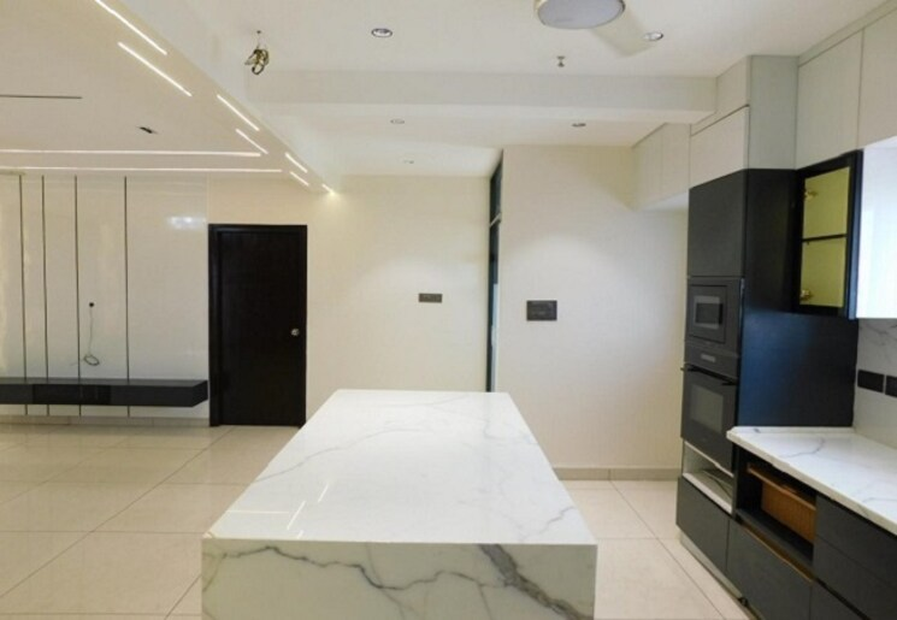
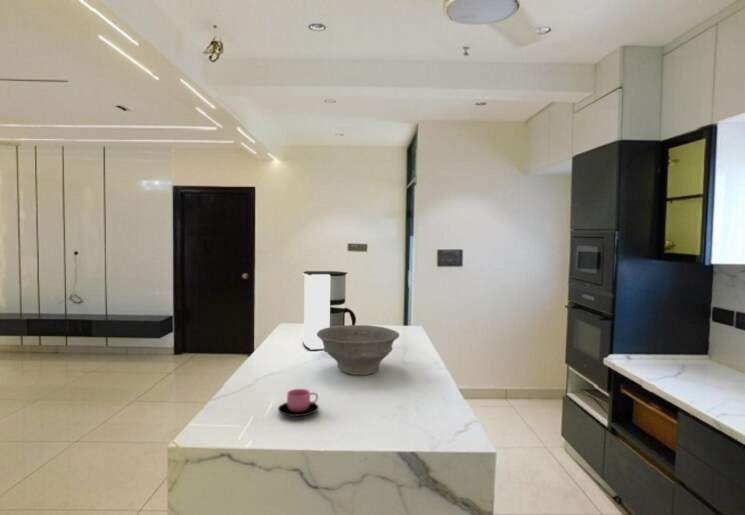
+ cup (298, 402)
+ coffee maker (330, 308)
+ bowl (357, 350)
